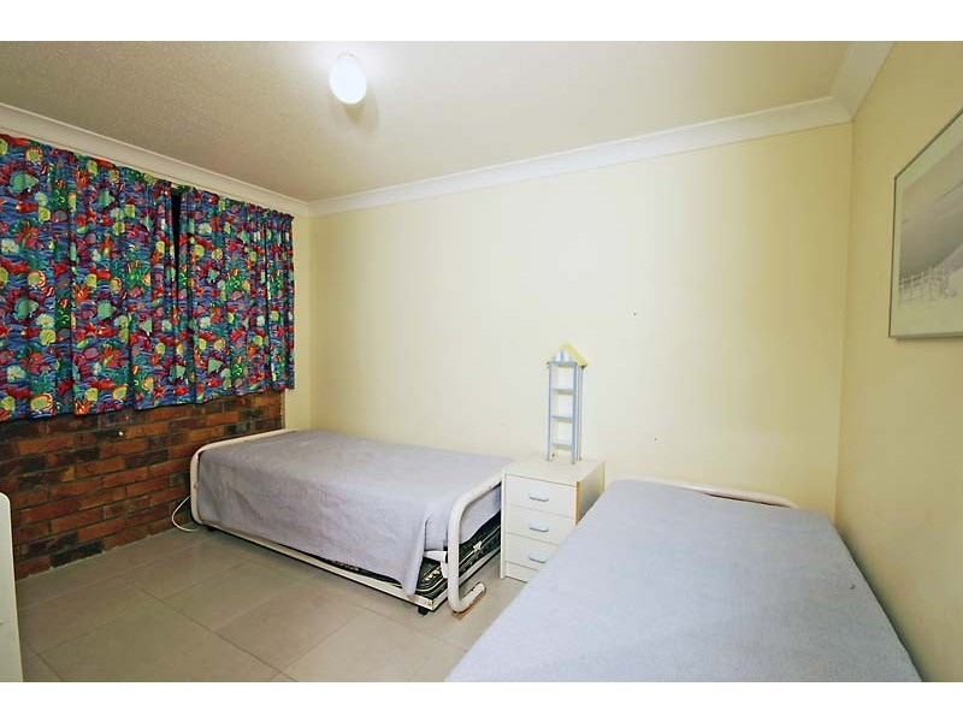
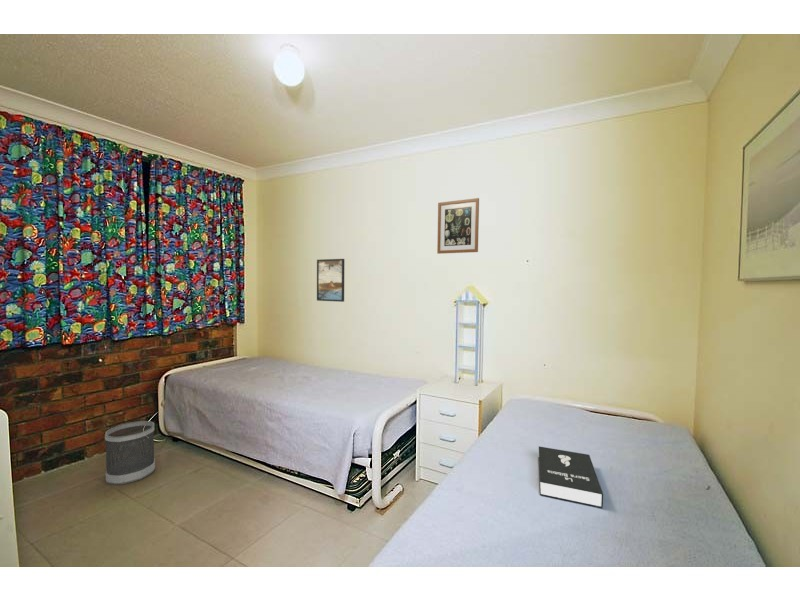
+ booklet (566, 473)
+ wall art (457, 226)
+ wastebasket (131, 451)
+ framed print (330, 280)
